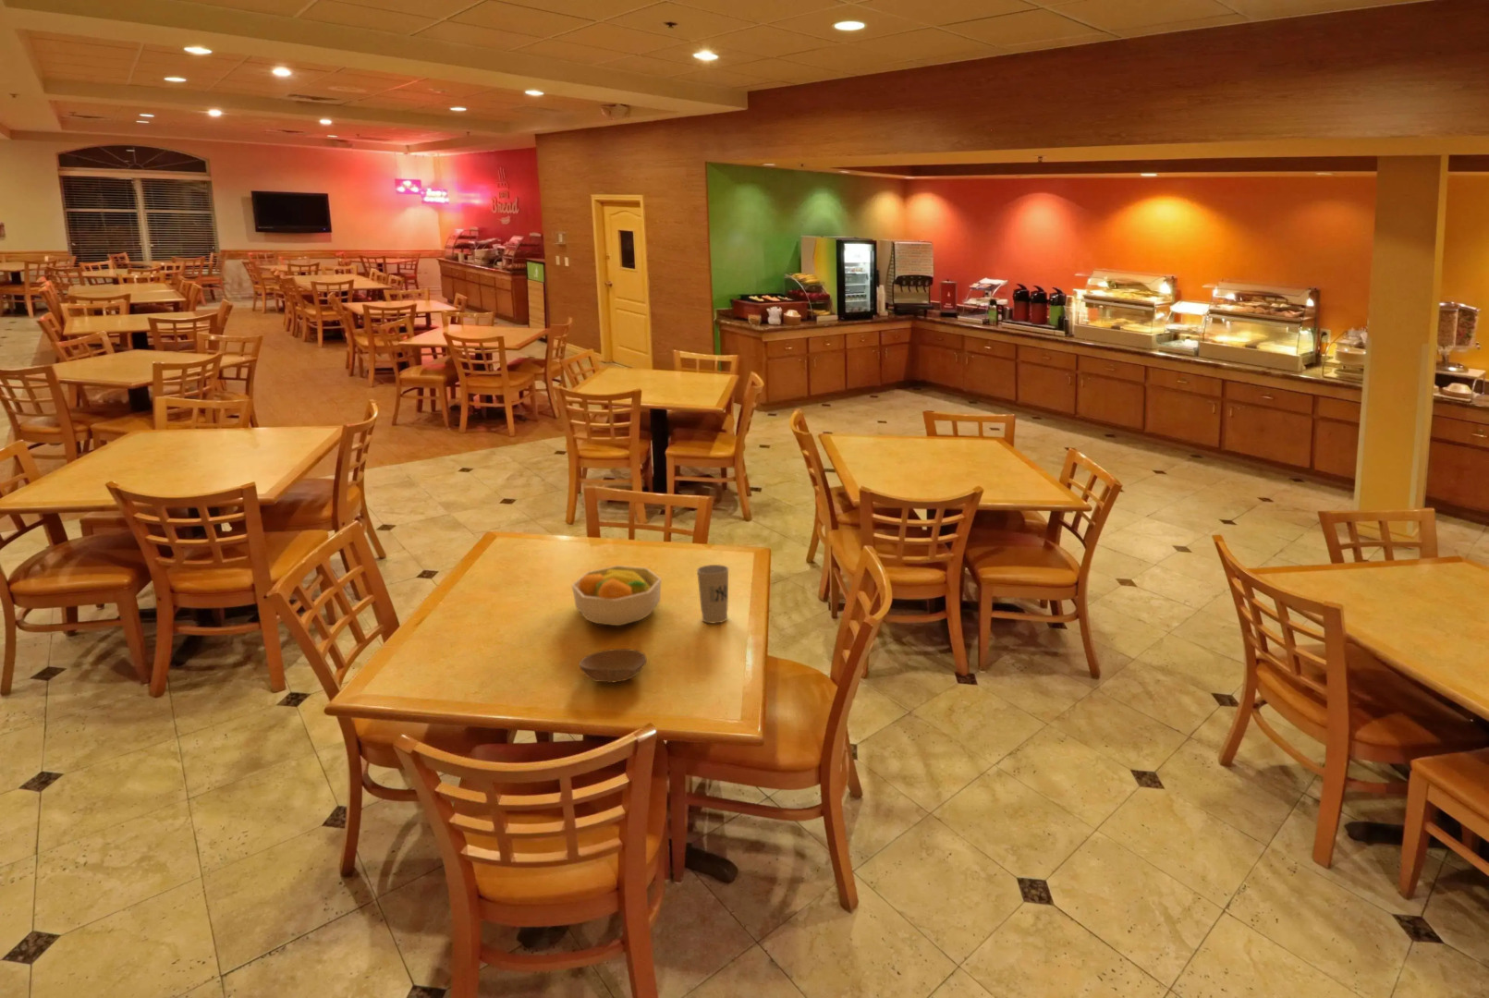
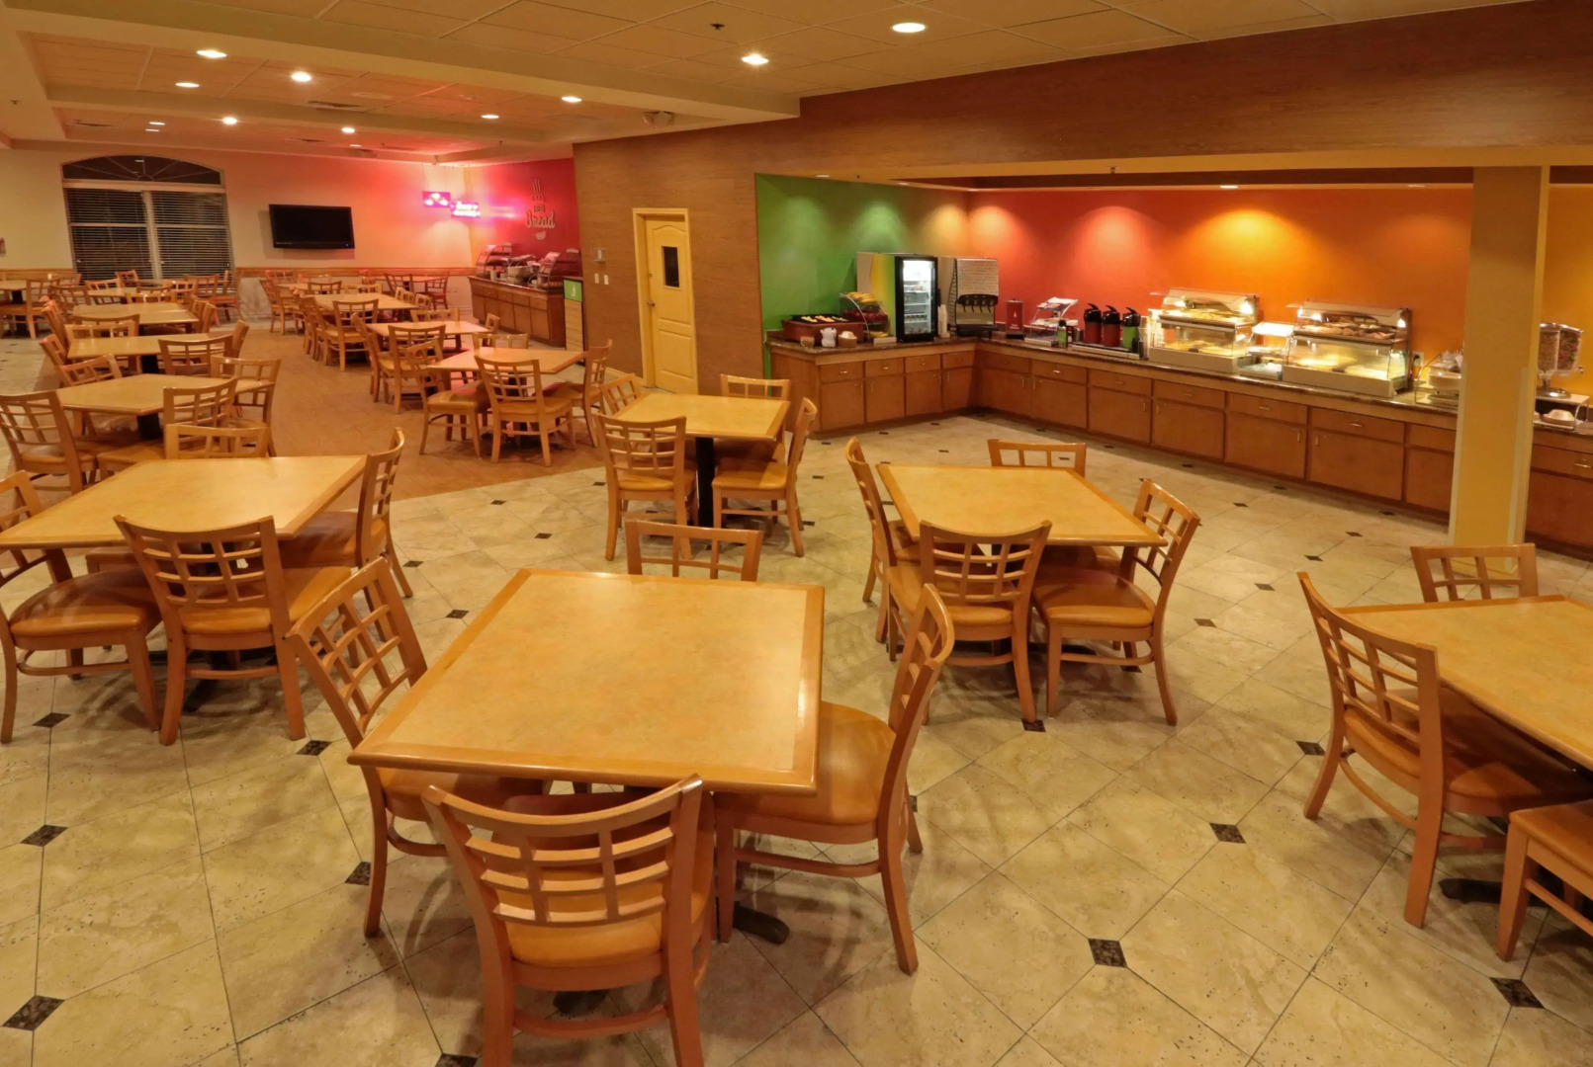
- cup (714, 594)
- fruit bowl (617, 589)
- bowl (614, 666)
